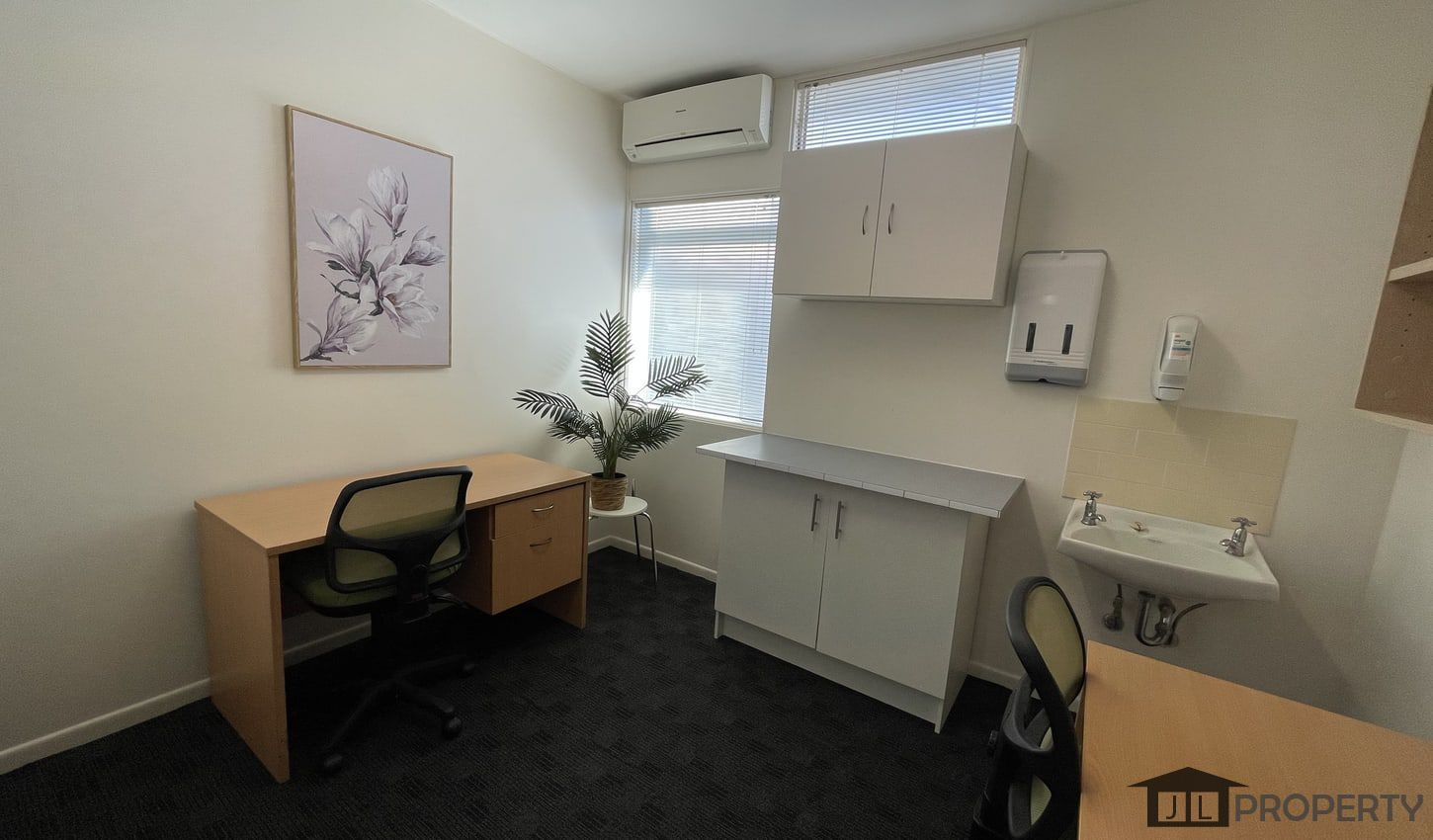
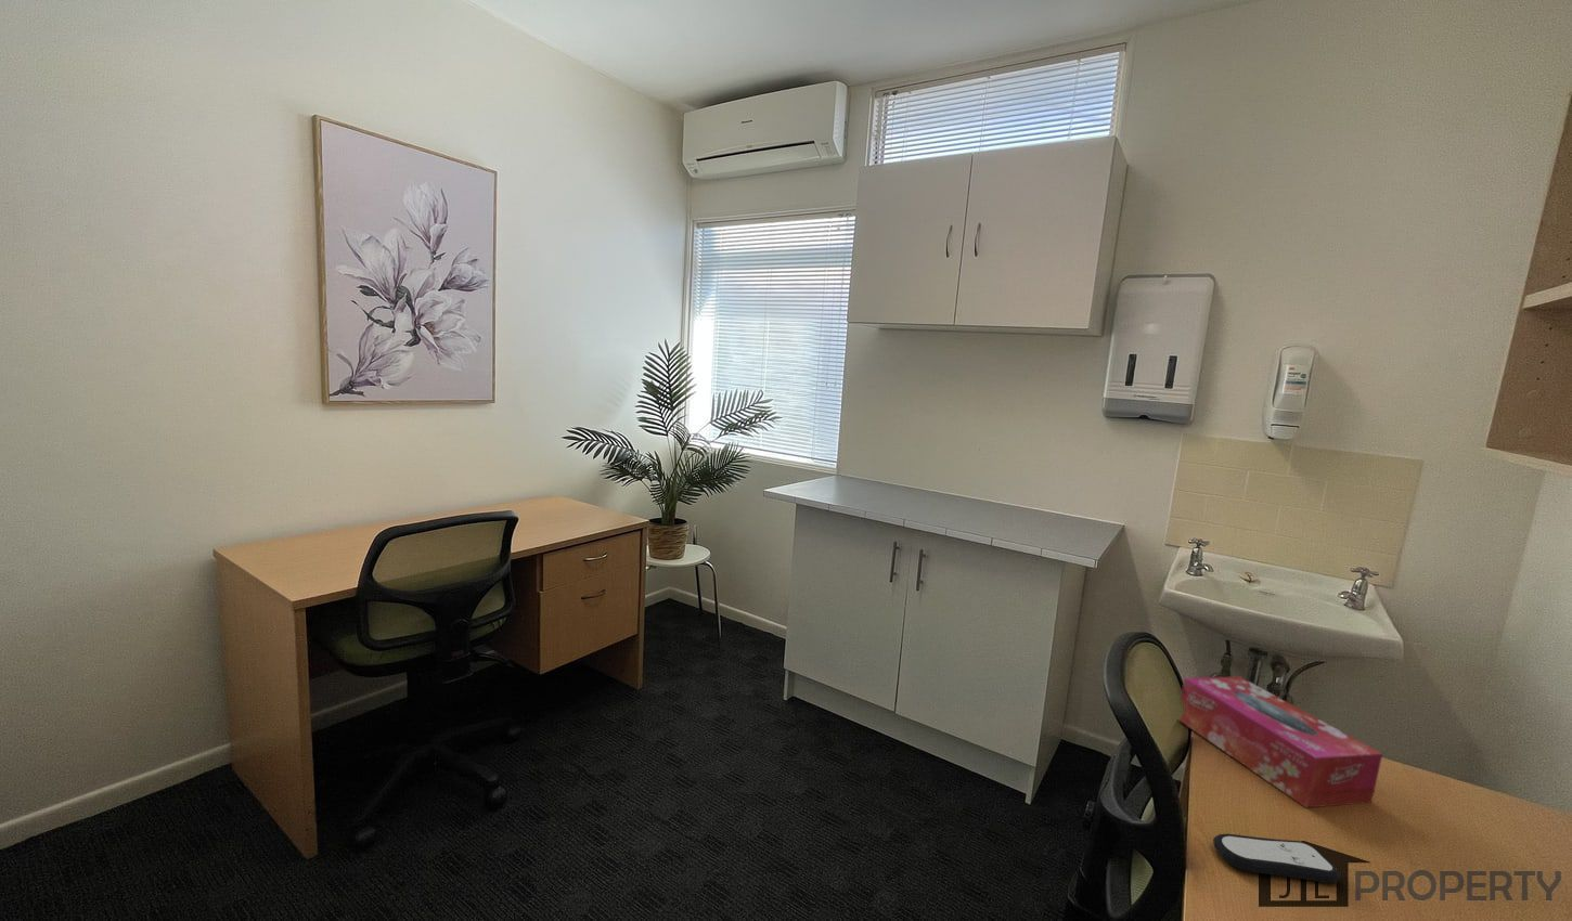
+ tissue box (1268, 734)
+ remote control (1273, 856)
